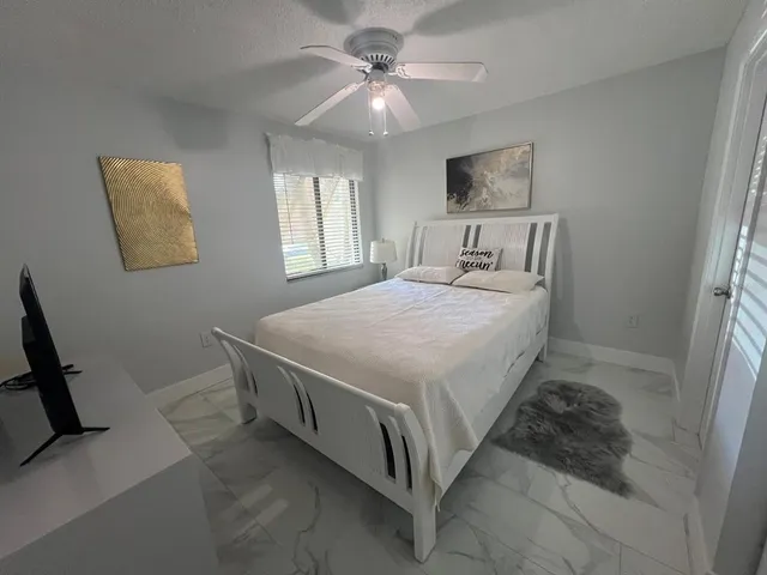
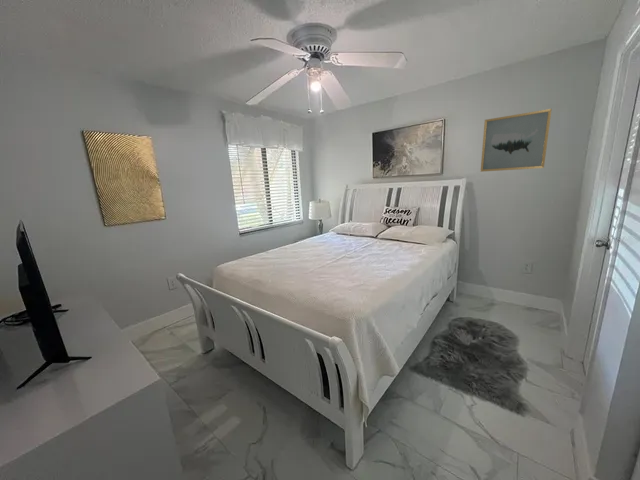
+ wall art (513, 143)
